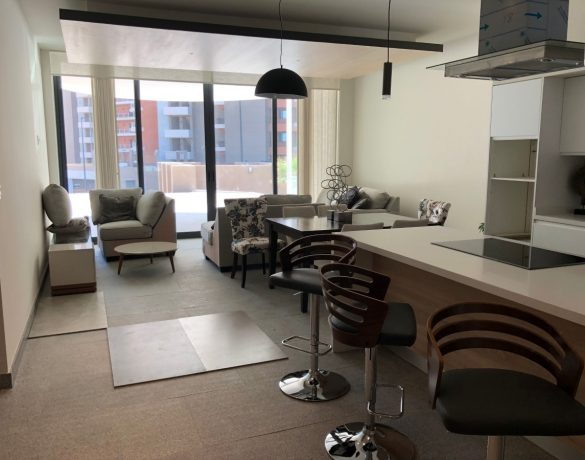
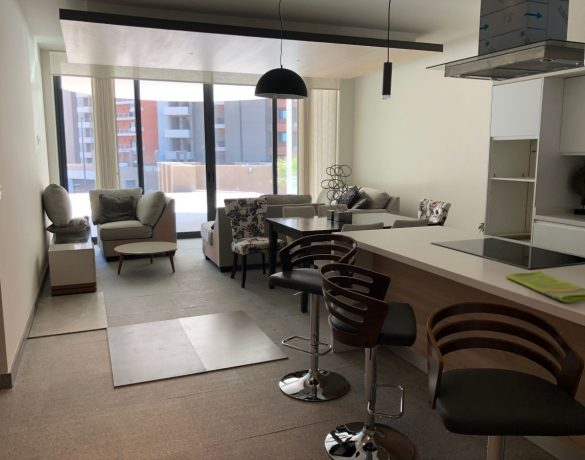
+ dish towel (549, 284)
